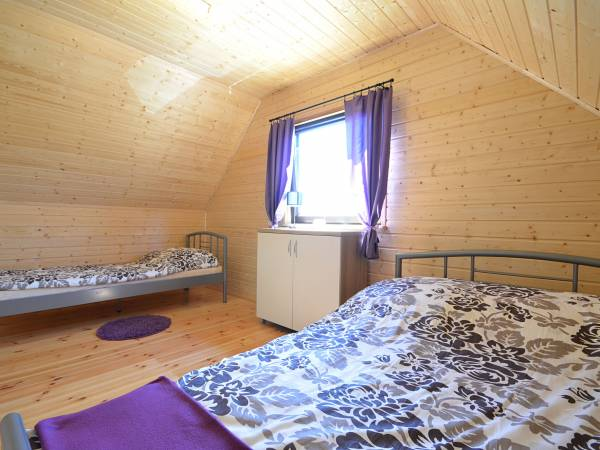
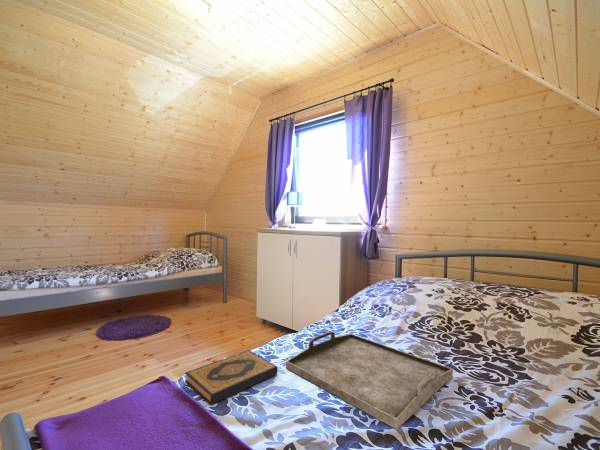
+ serving tray (367, 361)
+ hardback book (232, 373)
